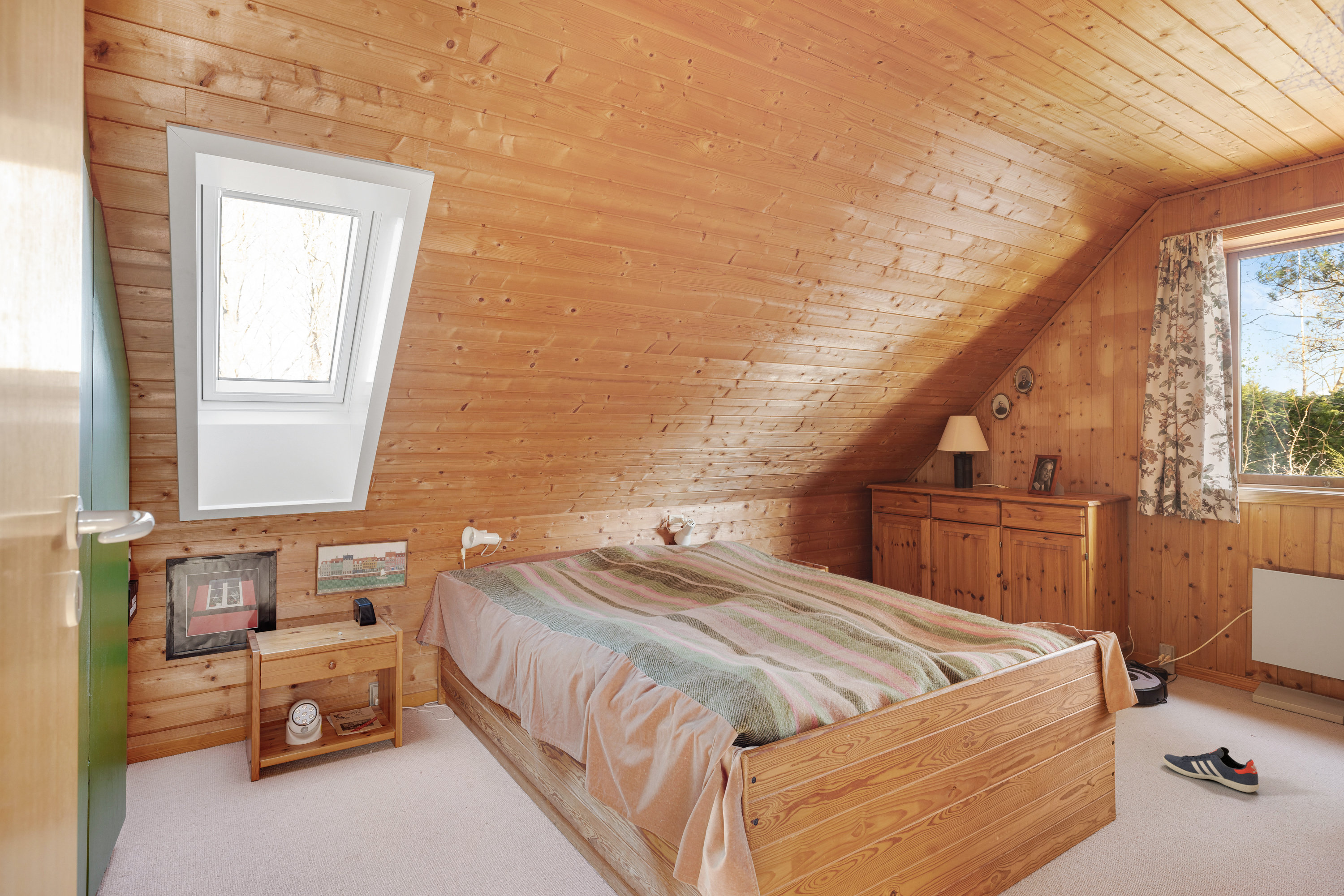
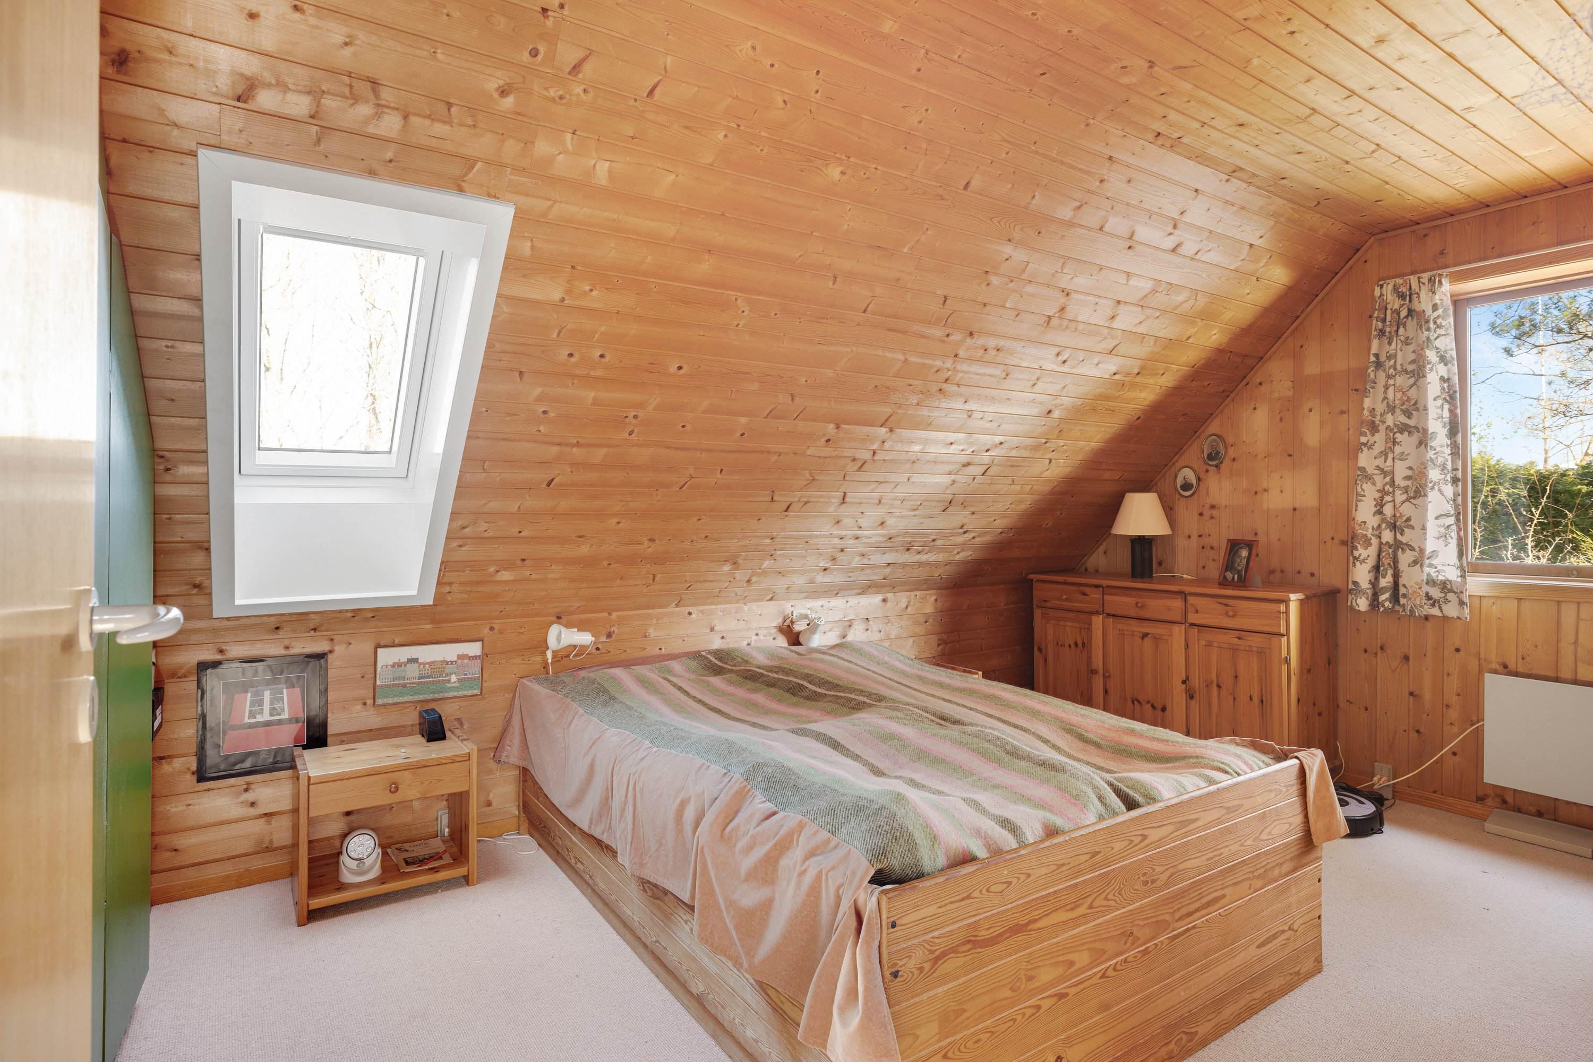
- sneaker (1209, 761)
